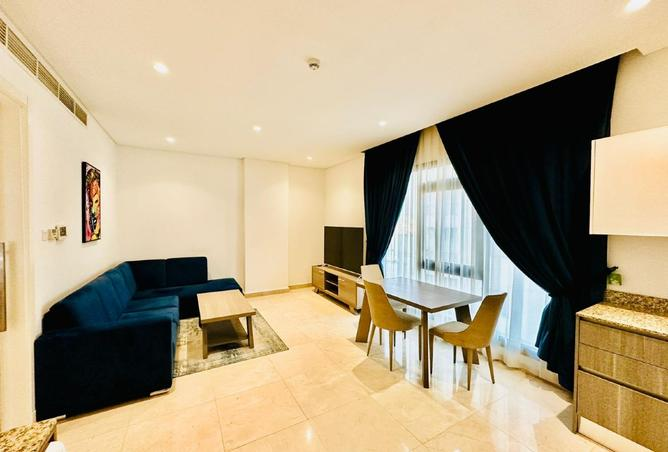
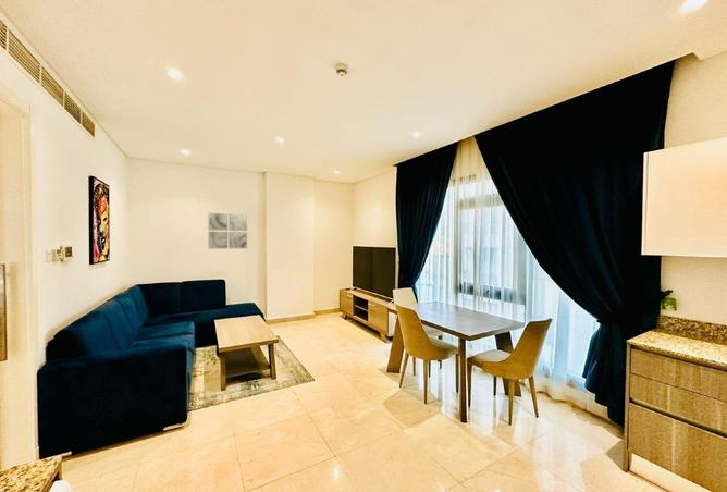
+ wall art (229, 230)
